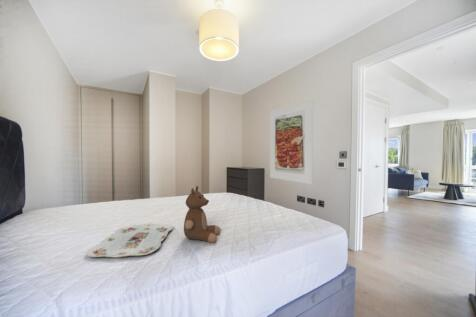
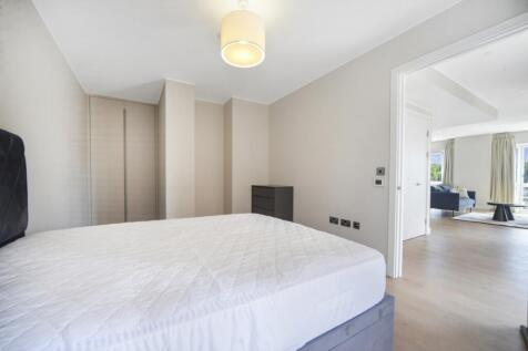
- teddy bear (202, 212)
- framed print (288, 143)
- serving tray (136, 238)
